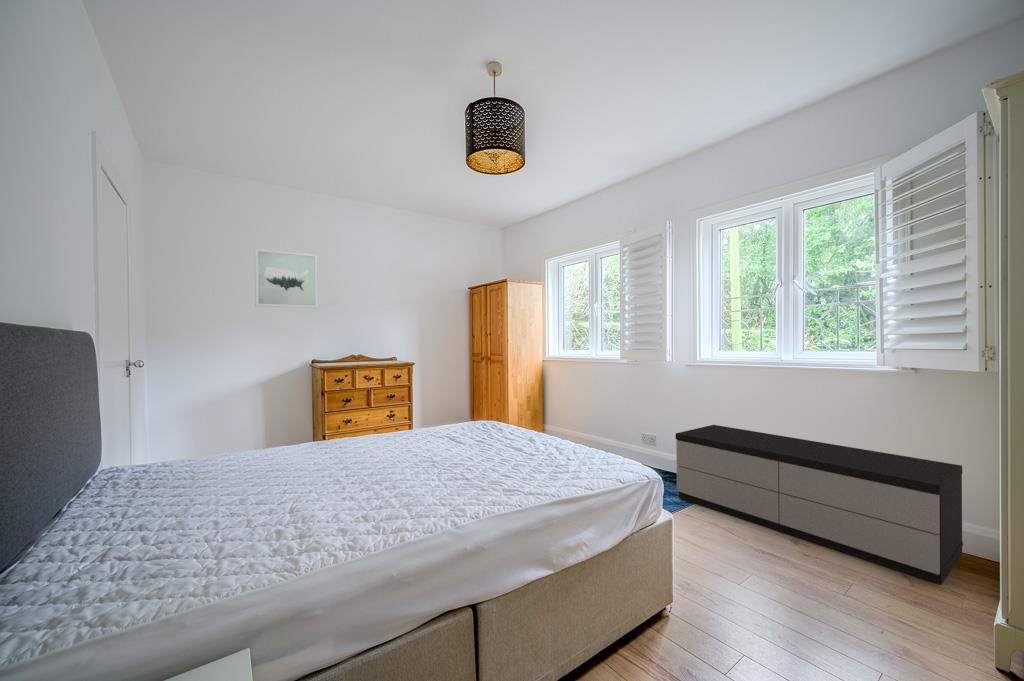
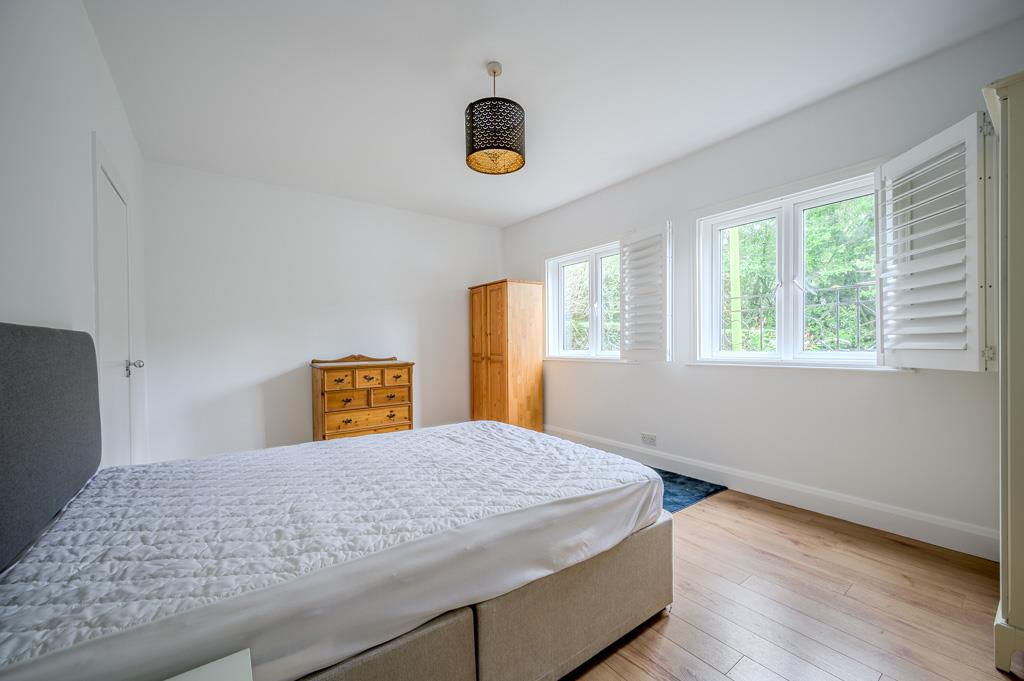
- wall art (287, 279)
- storage bench (797, 484)
